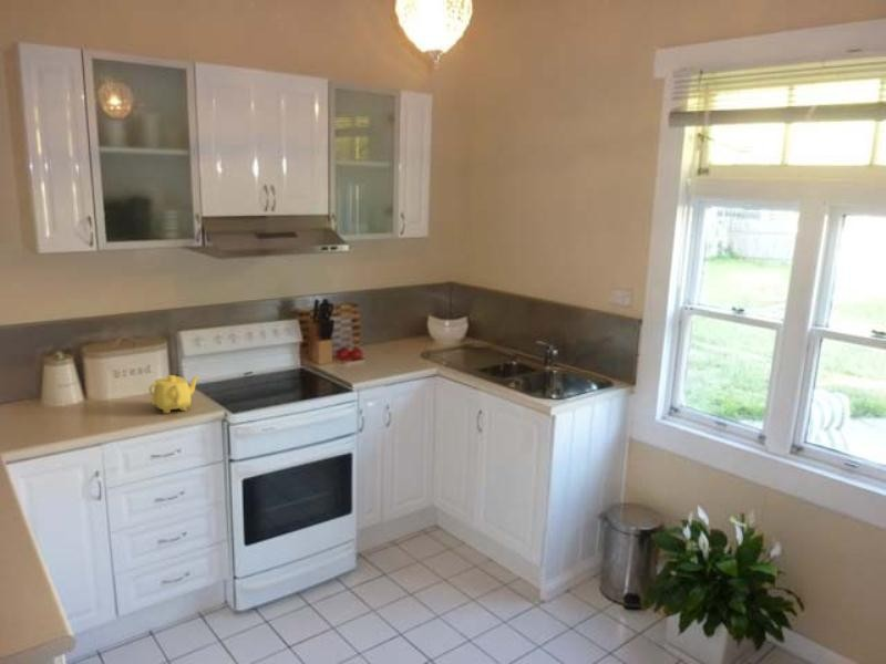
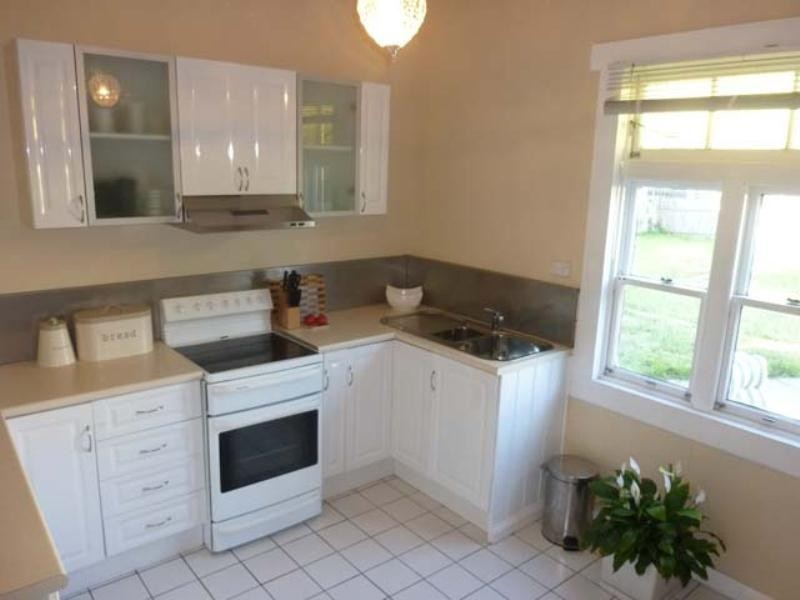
- teapot (175, 392)
